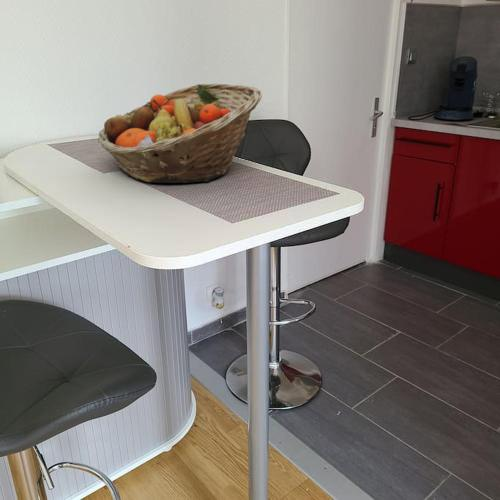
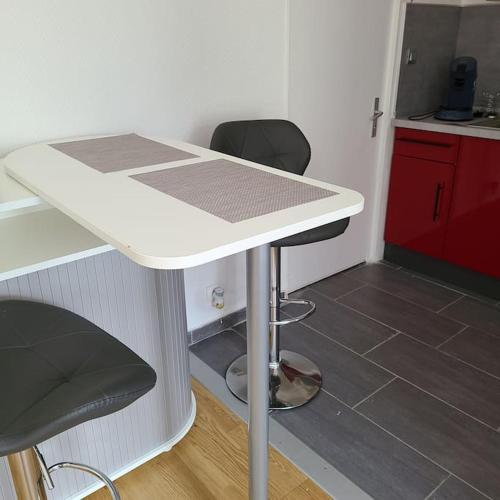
- fruit basket (179, 128)
